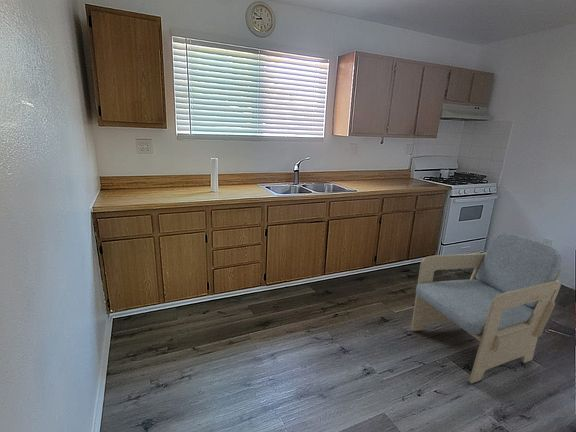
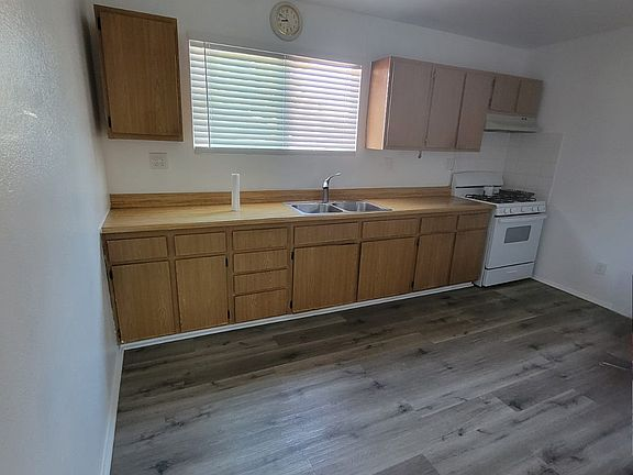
- chair (482, 296)
